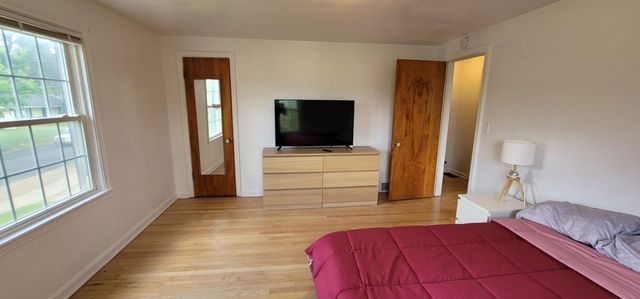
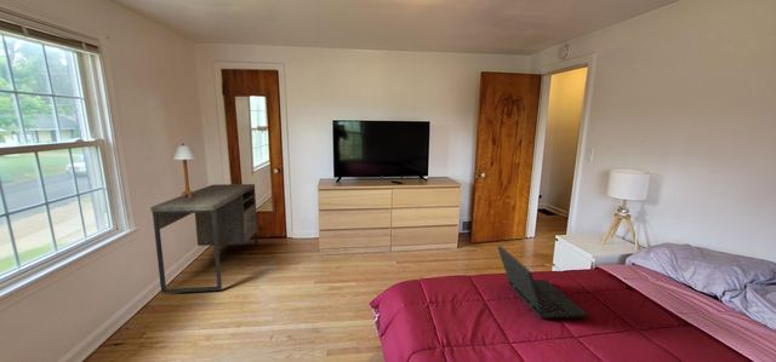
+ table lamp (186, 169)
+ laptop (537, 280)
+ desk (217, 229)
